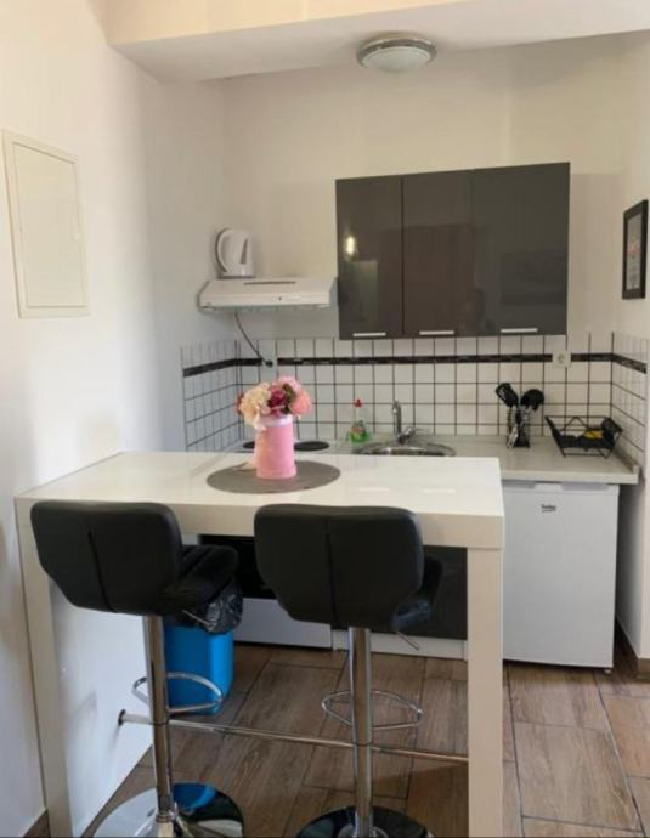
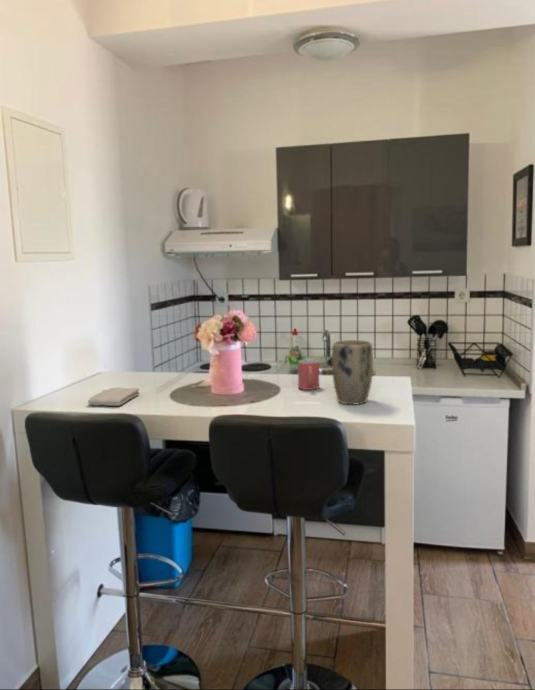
+ washcloth (115, 395)
+ mug (309, 375)
+ plant pot (352, 372)
